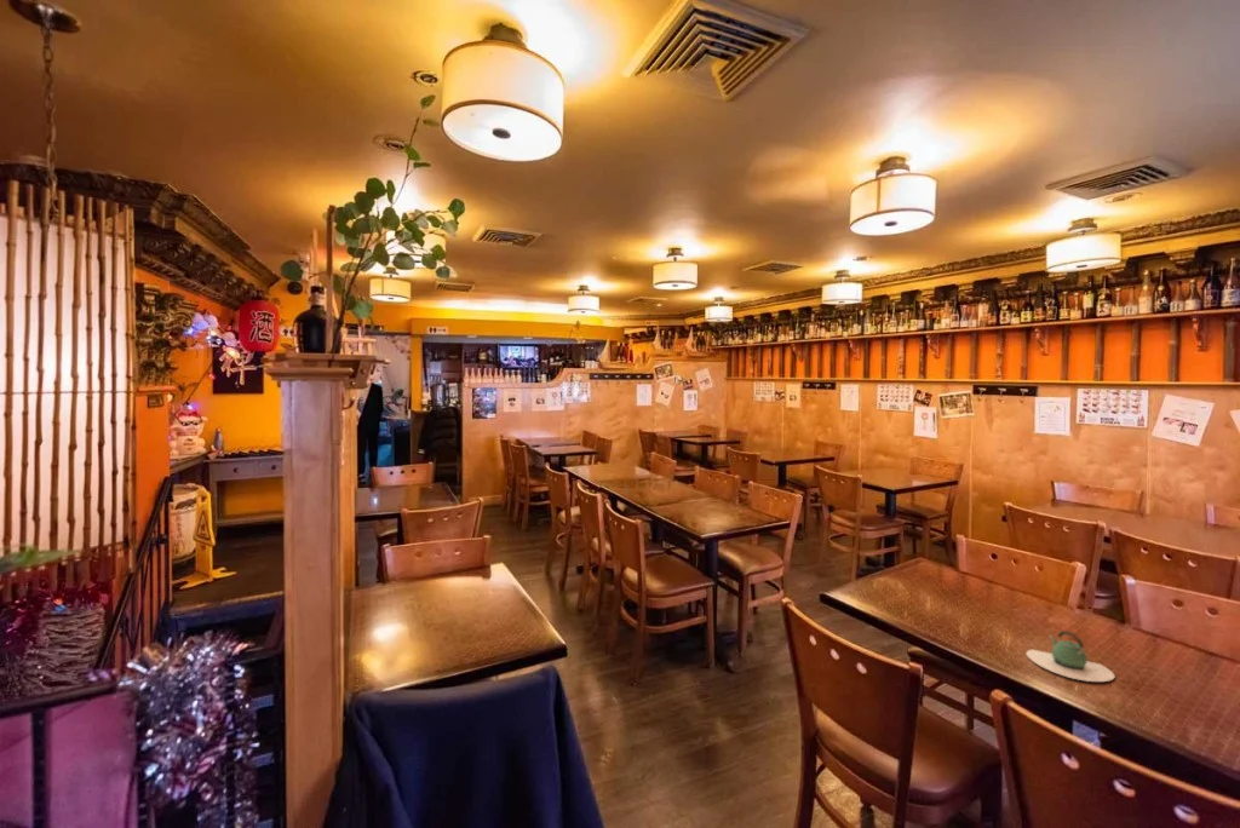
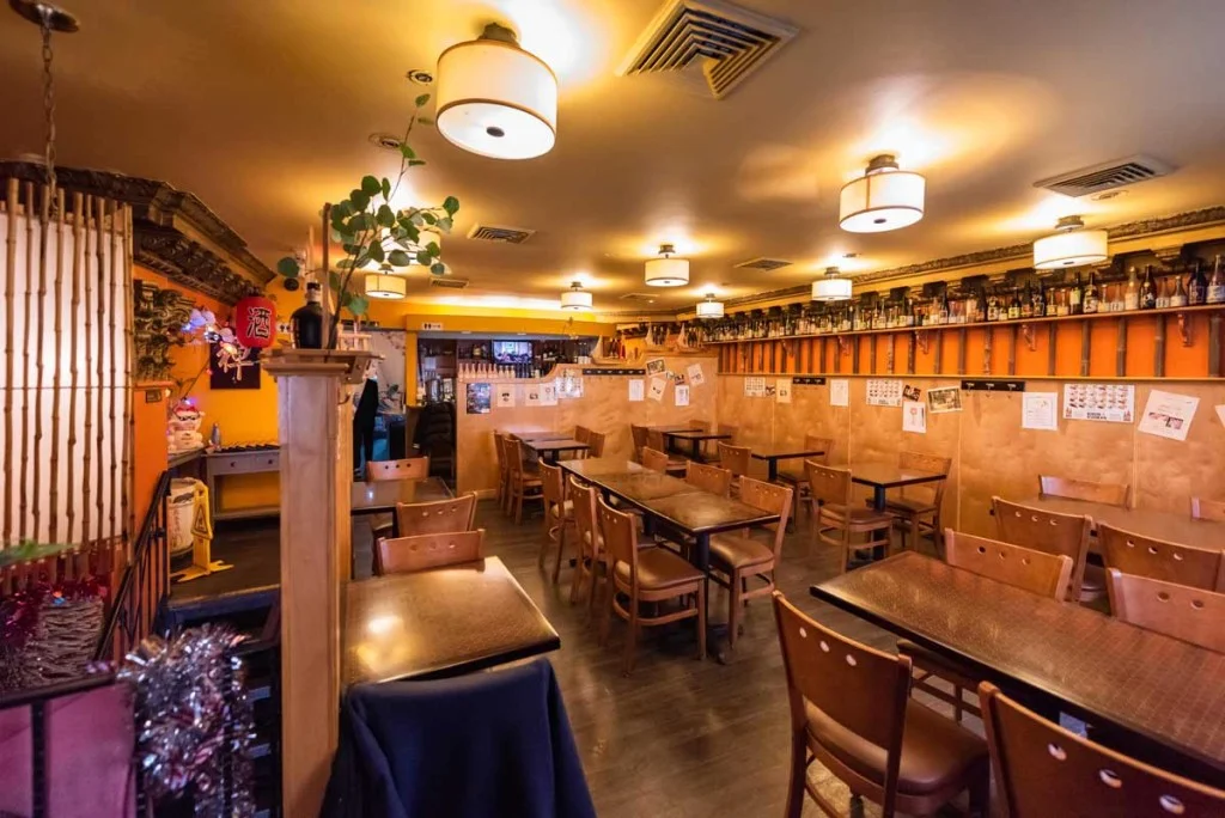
- teapot (1069, 648)
